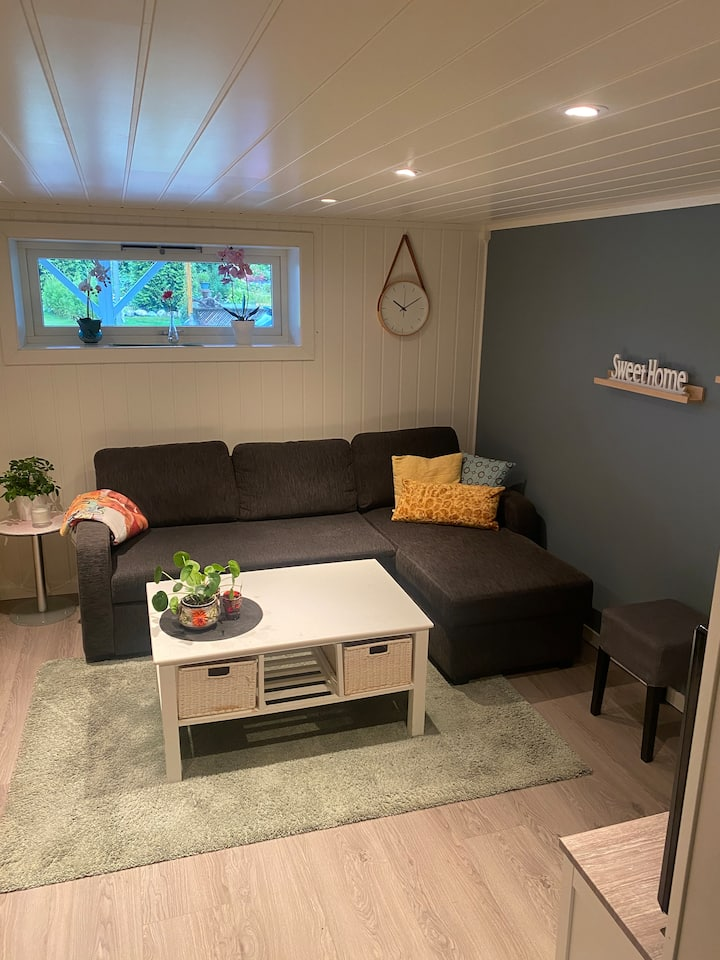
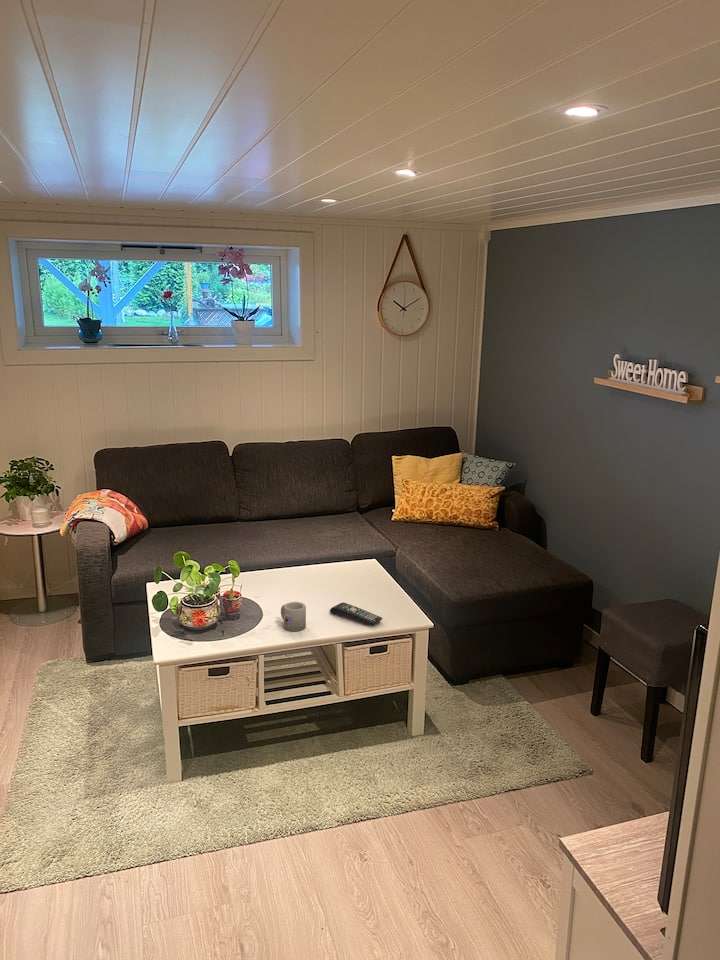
+ mug (291, 614)
+ remote control (355, 613)
